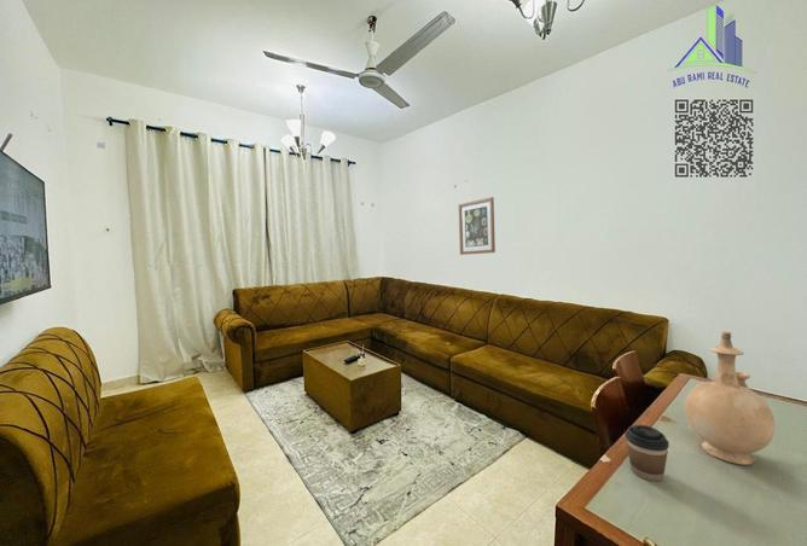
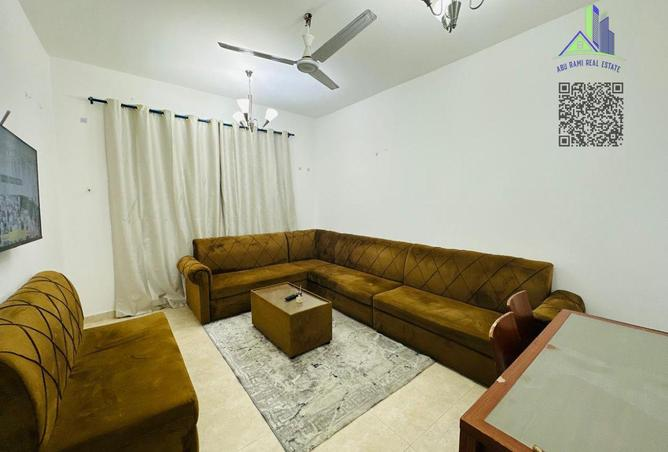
- wall art (475, 227)
- coffee cup (646, 449)
- vase (727, 393)
